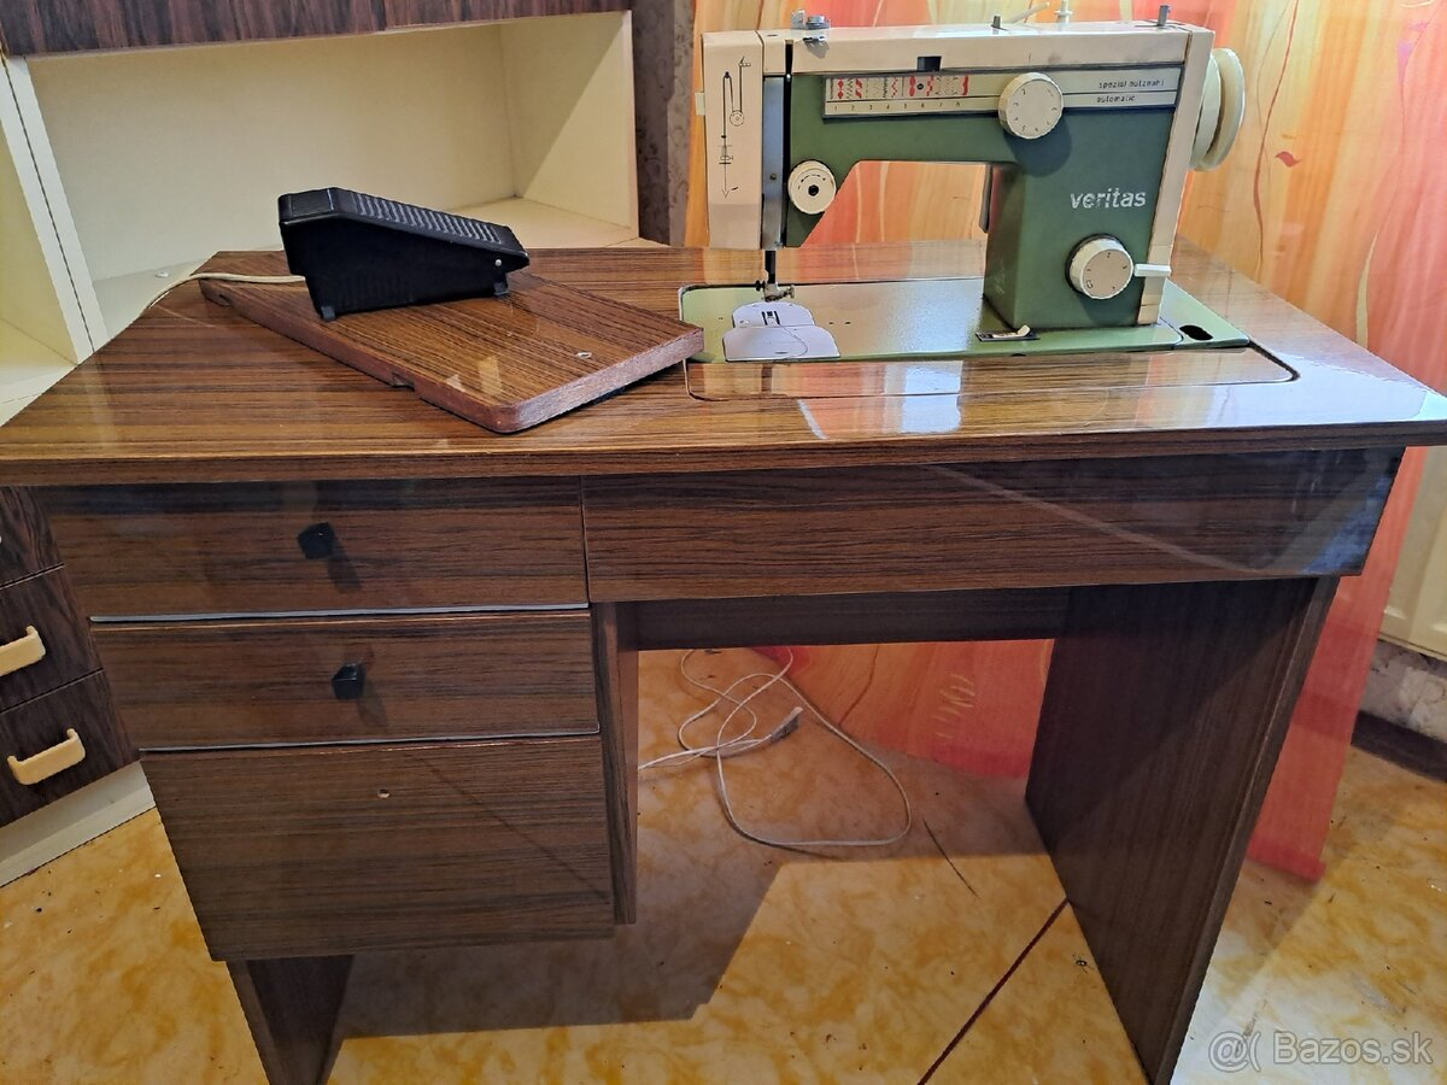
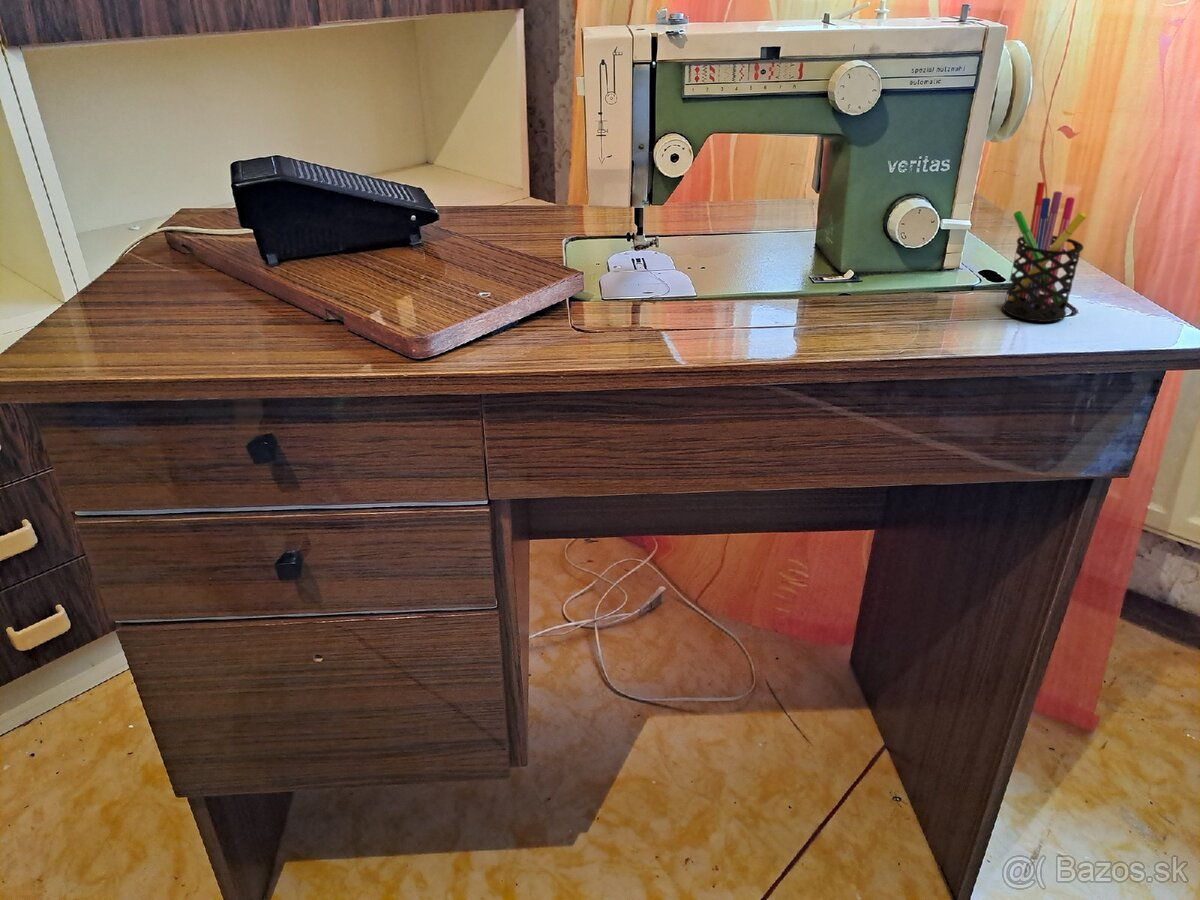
+ pen holder (1039, 251)
